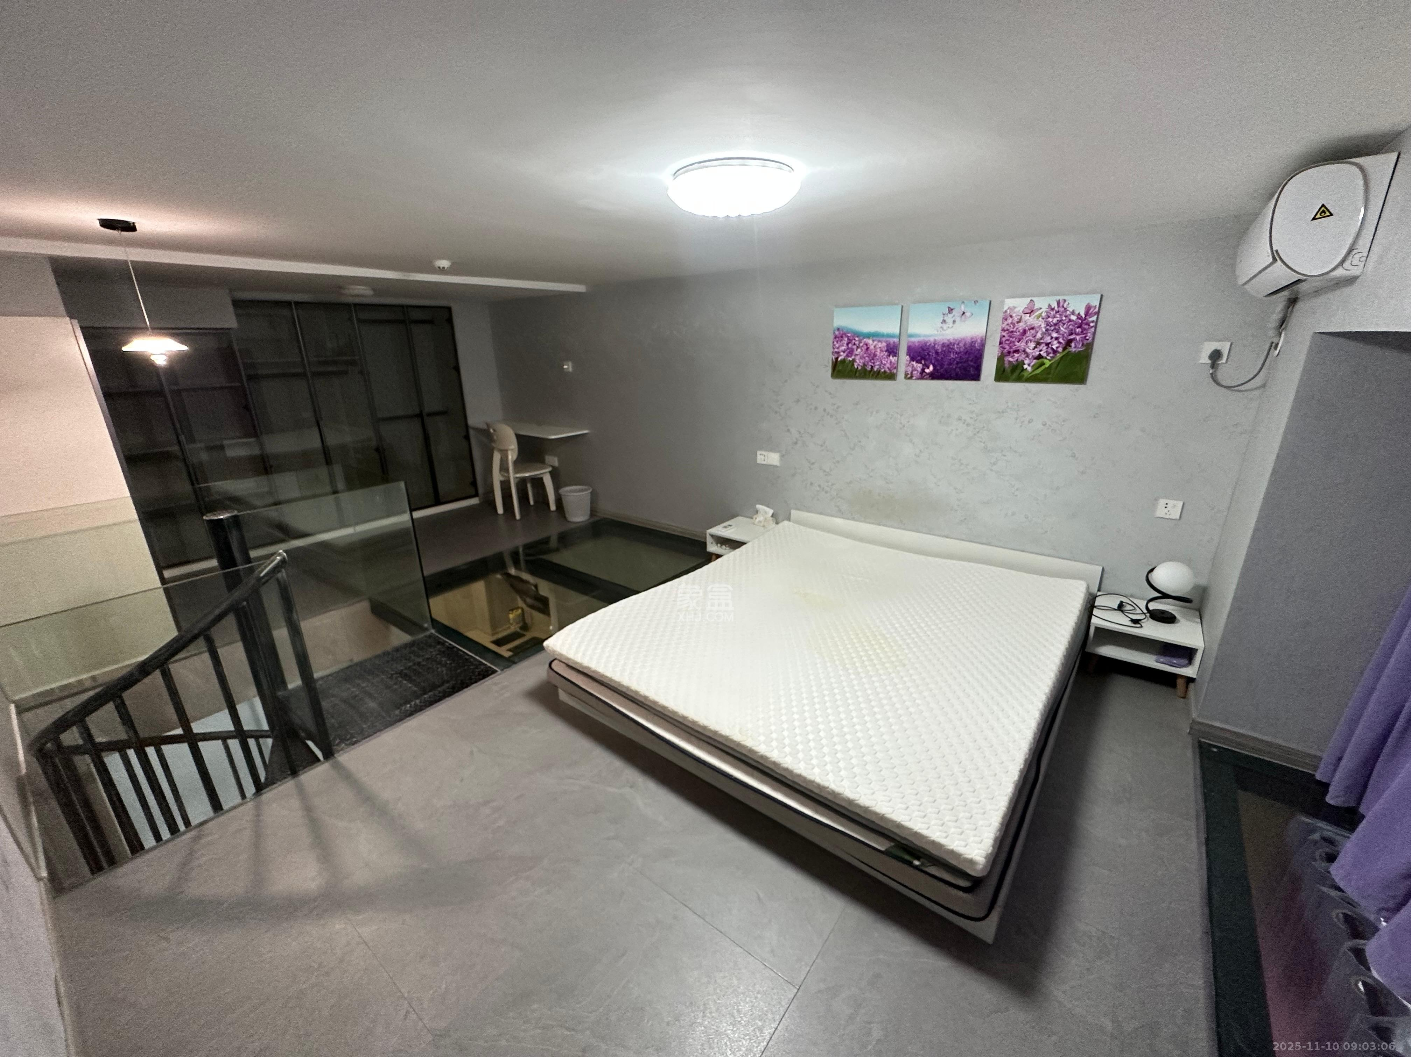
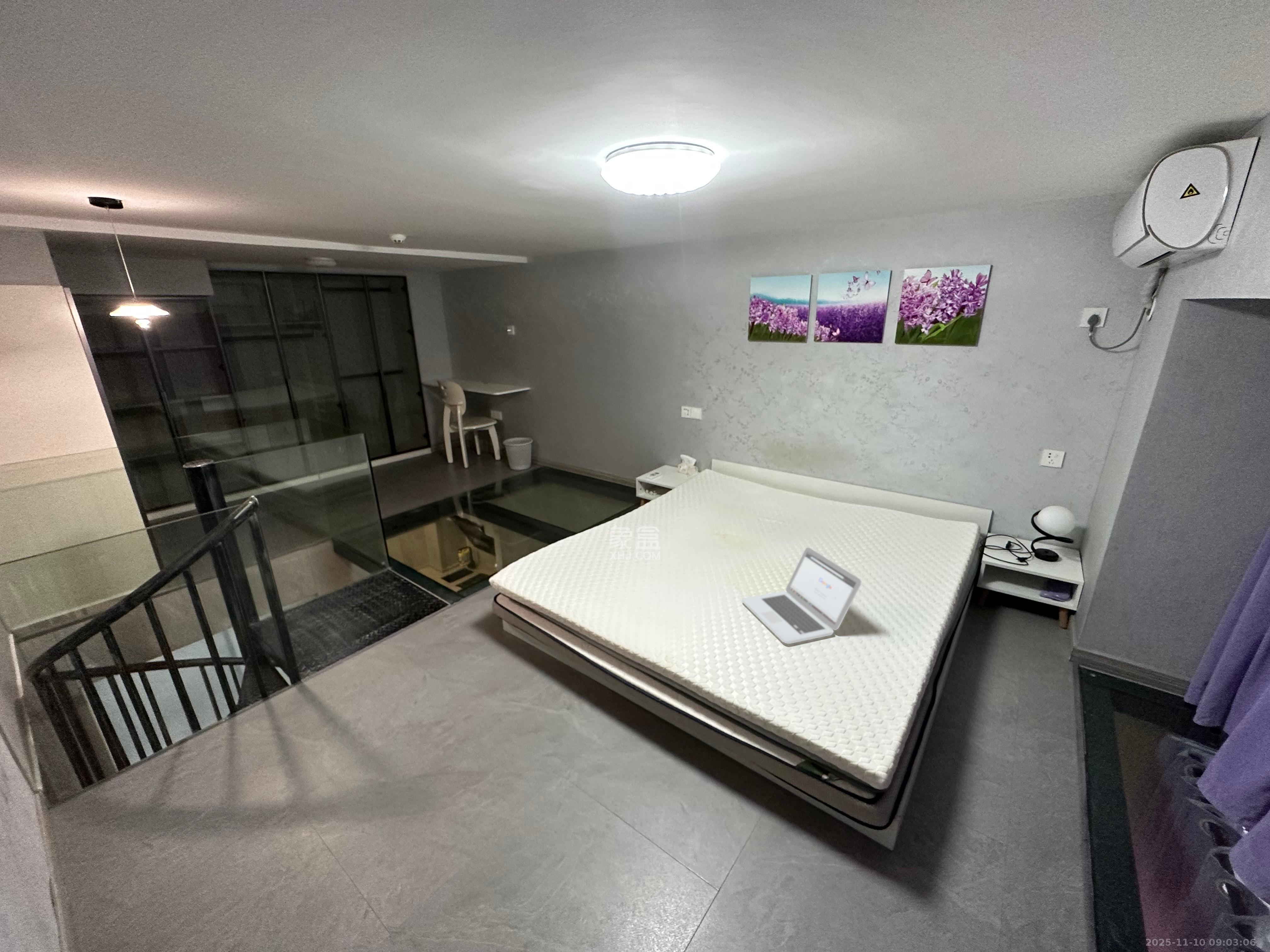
+ laptop (797, 592)
